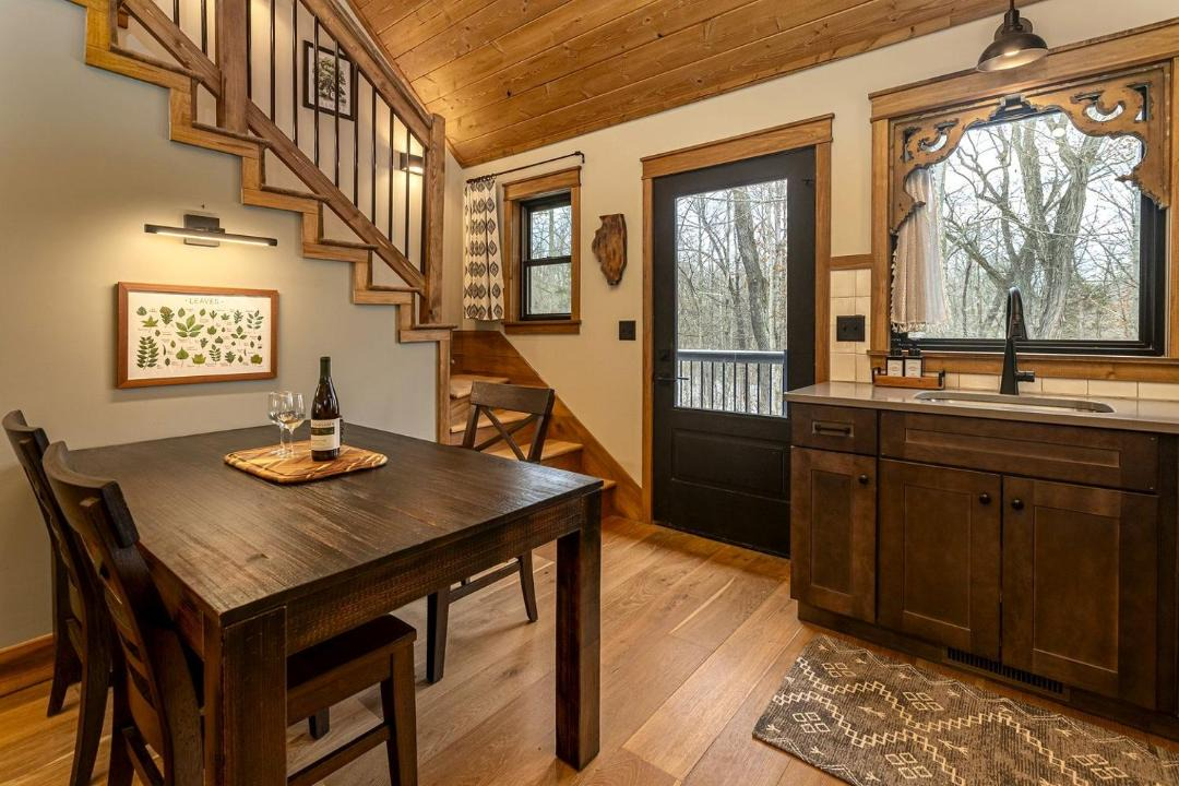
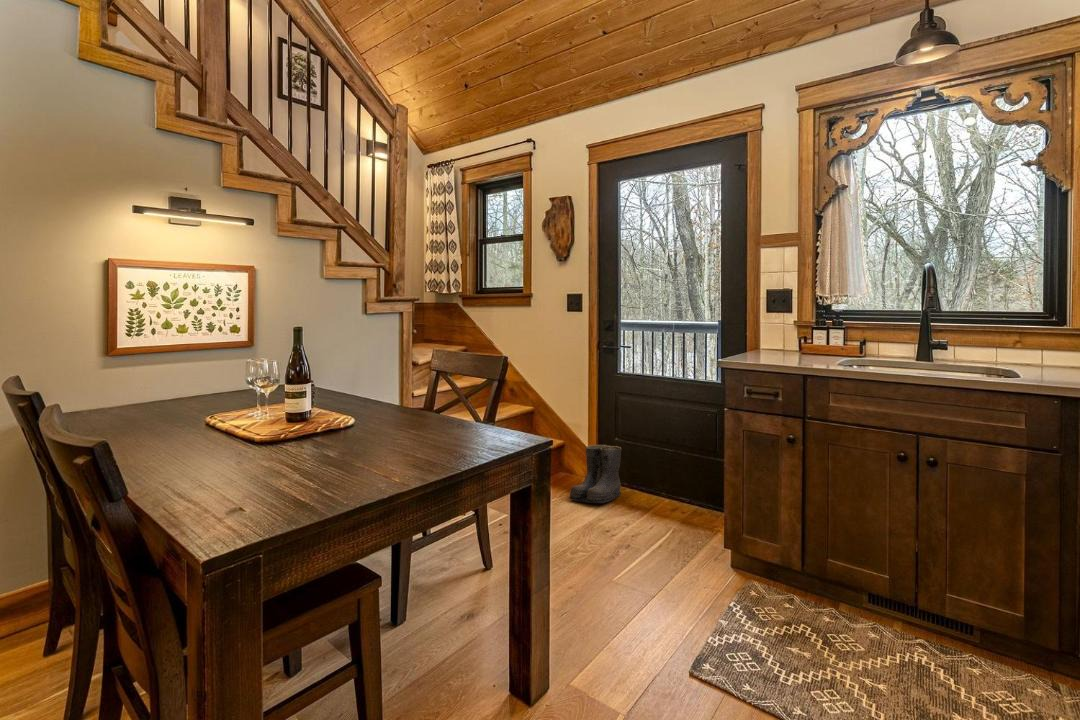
+ boots (596, 472)
